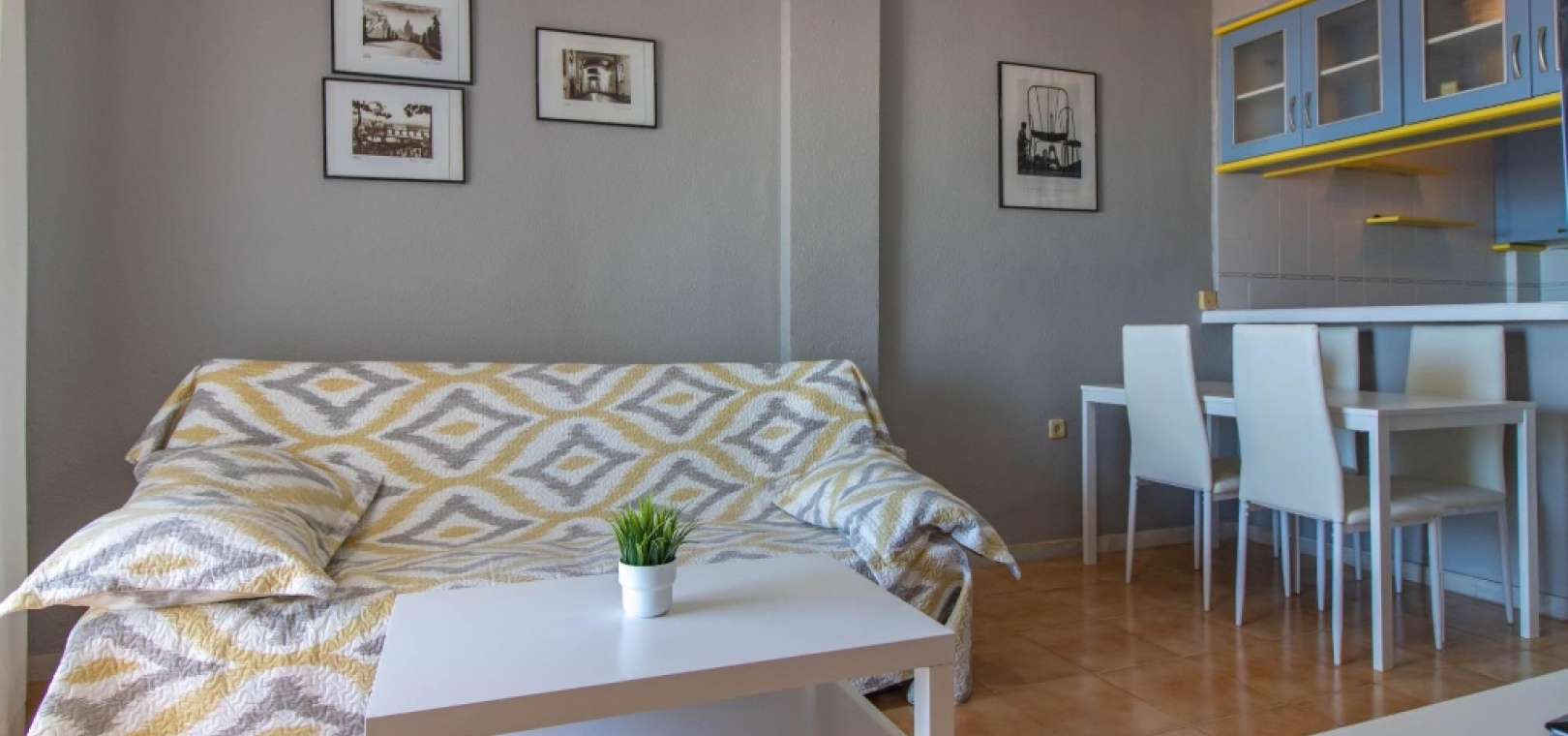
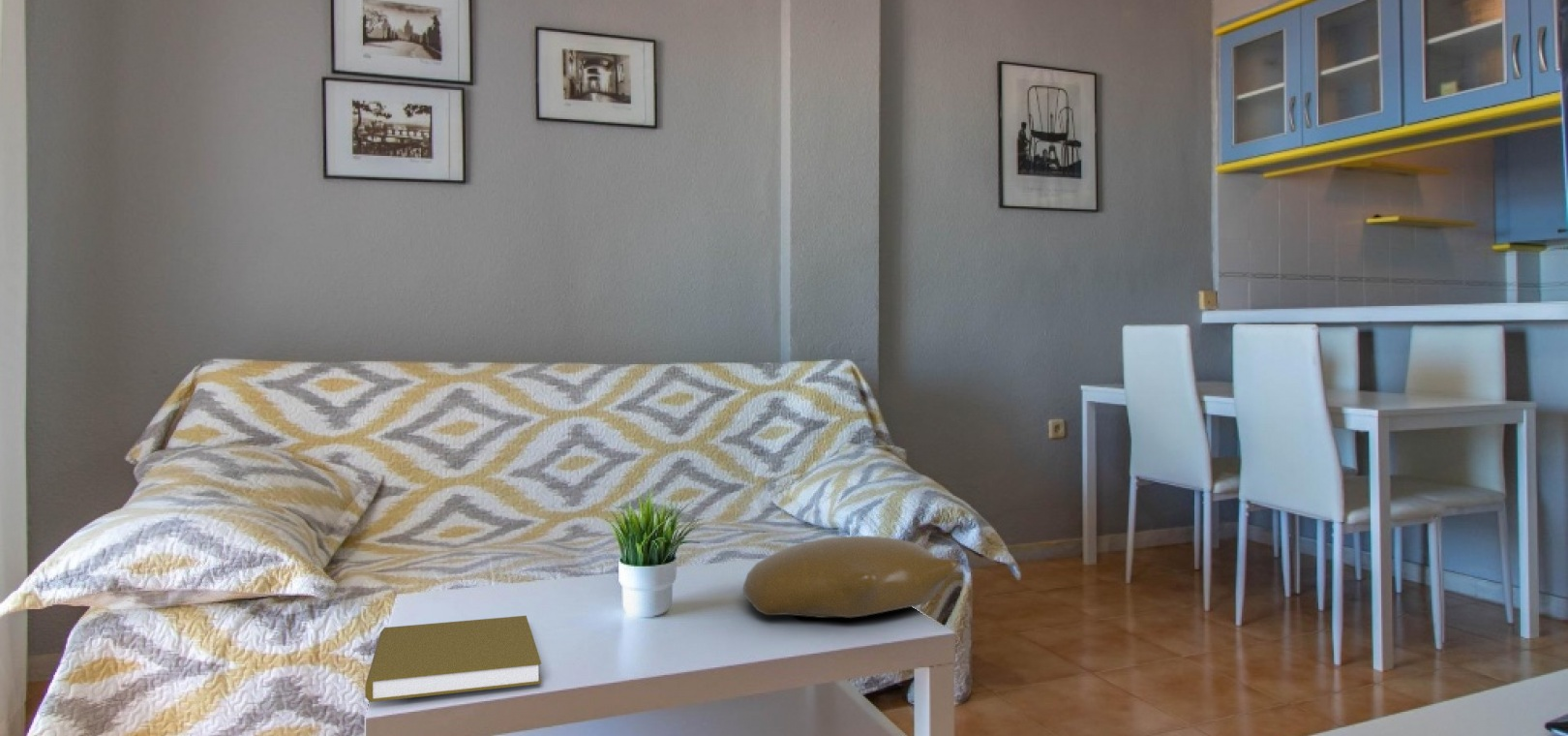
+ decorative bowl (848, 569)
+ book (455, 654)
